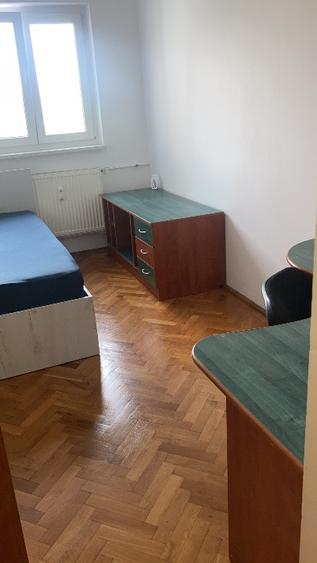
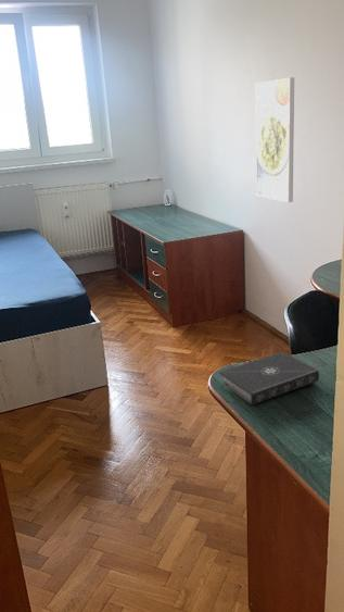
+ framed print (273, 141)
+ book (268, 376)
